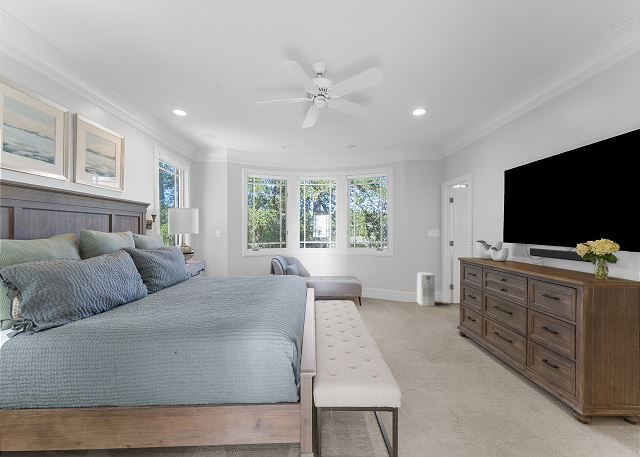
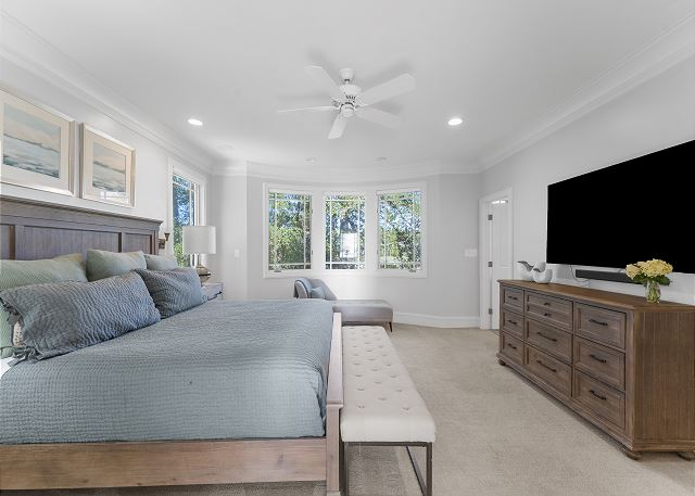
- air purifier (425, 288)
